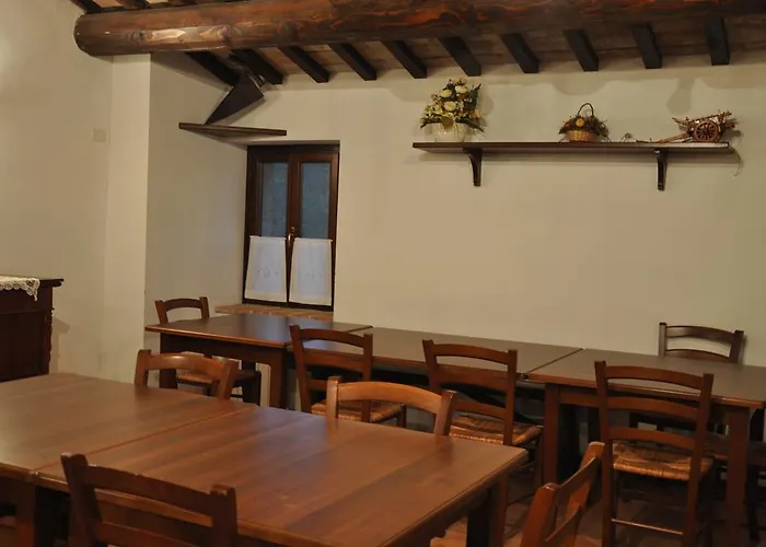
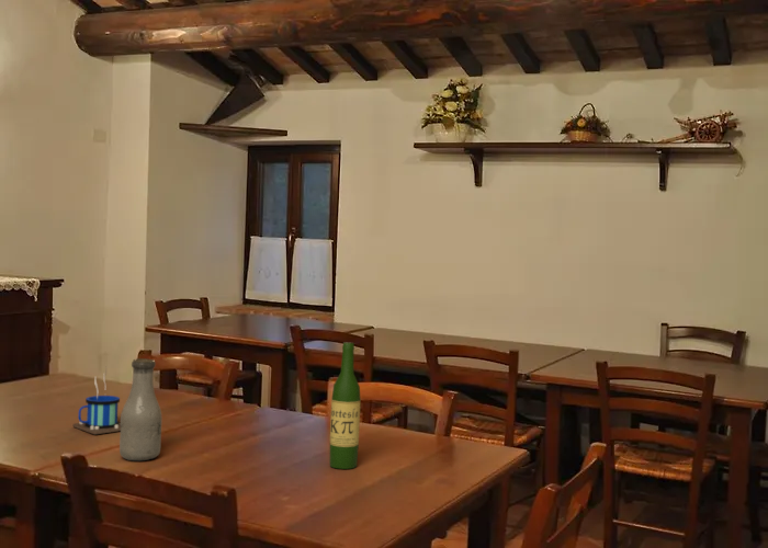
+ wine bottle (346, 403)
+ bottle (142, 408)
+ mug (100, 396)
